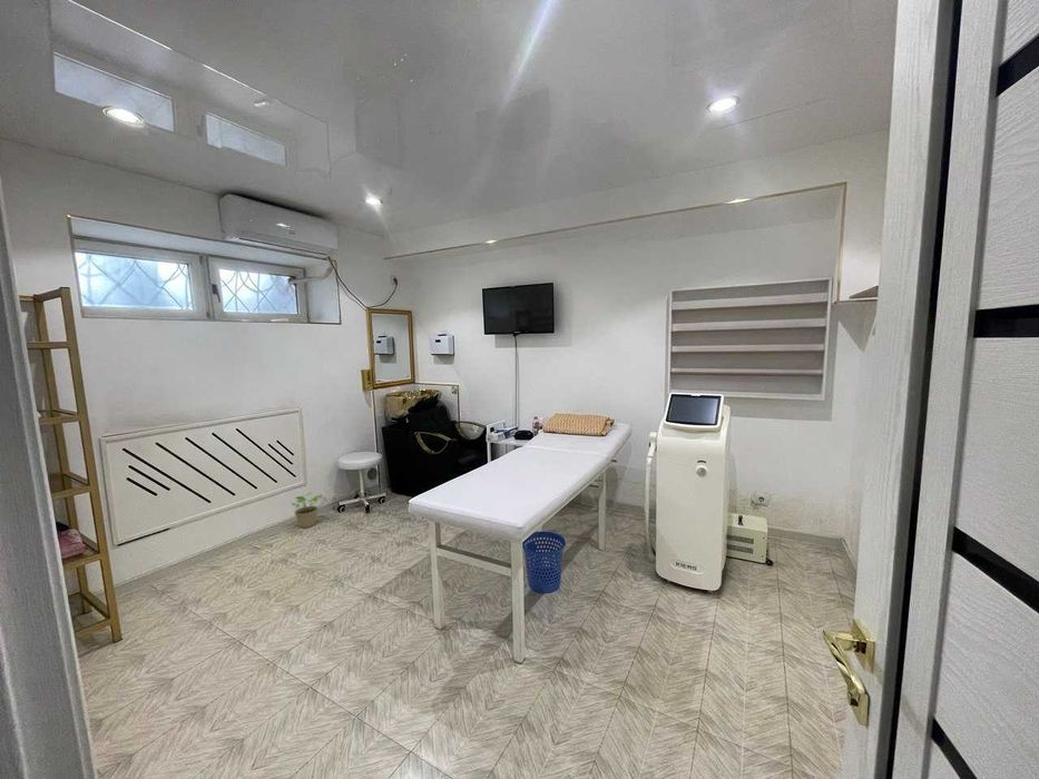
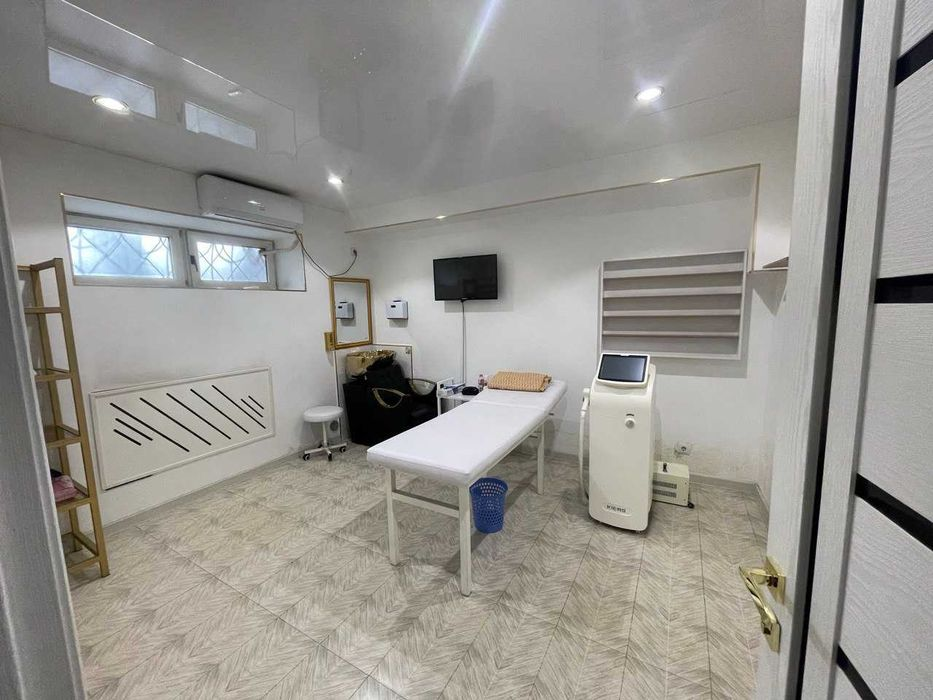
- potted plant (304, 507)
